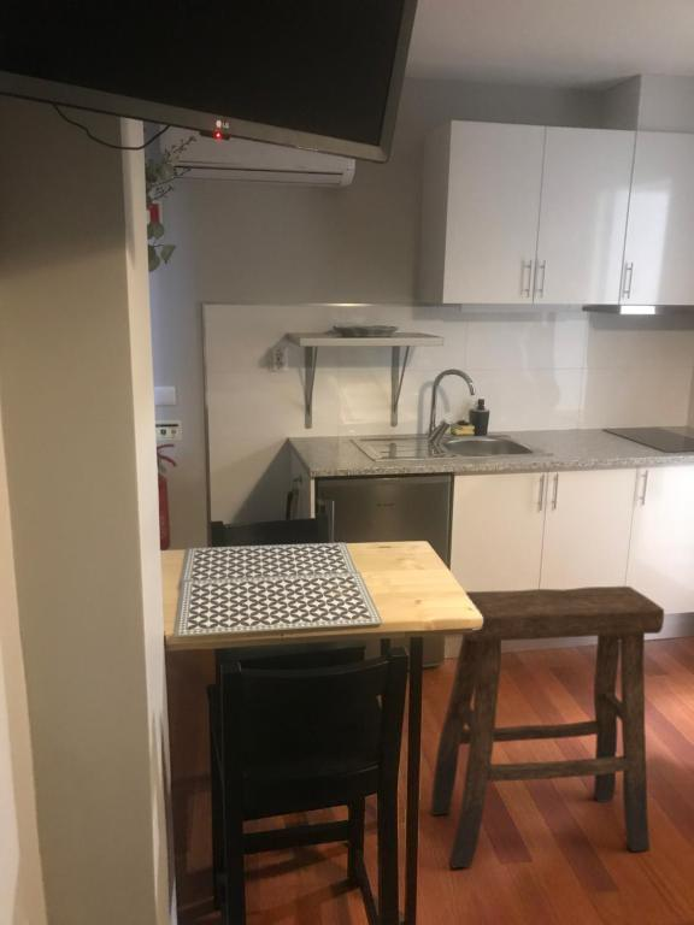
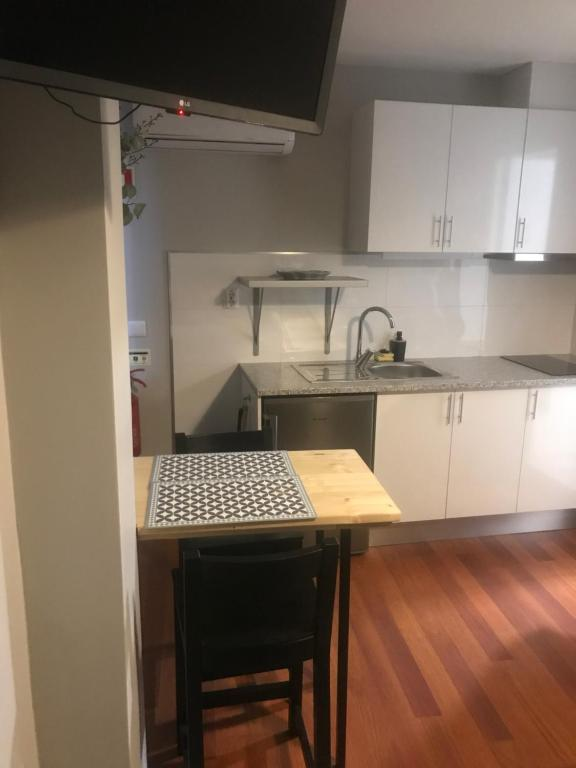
- stool (546, 725)
